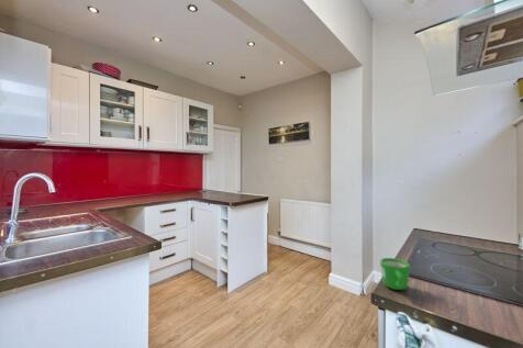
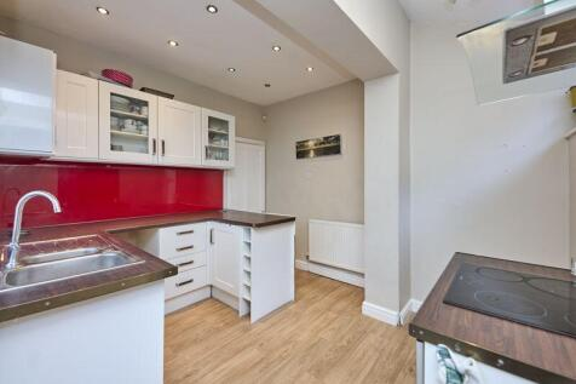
- mug (396, 276)
